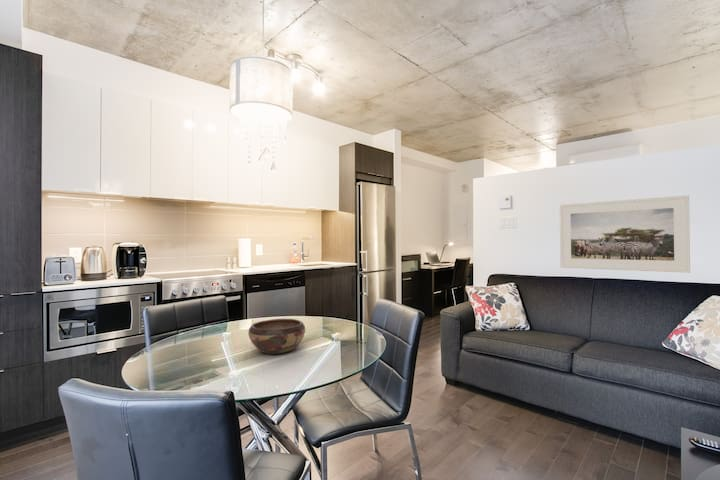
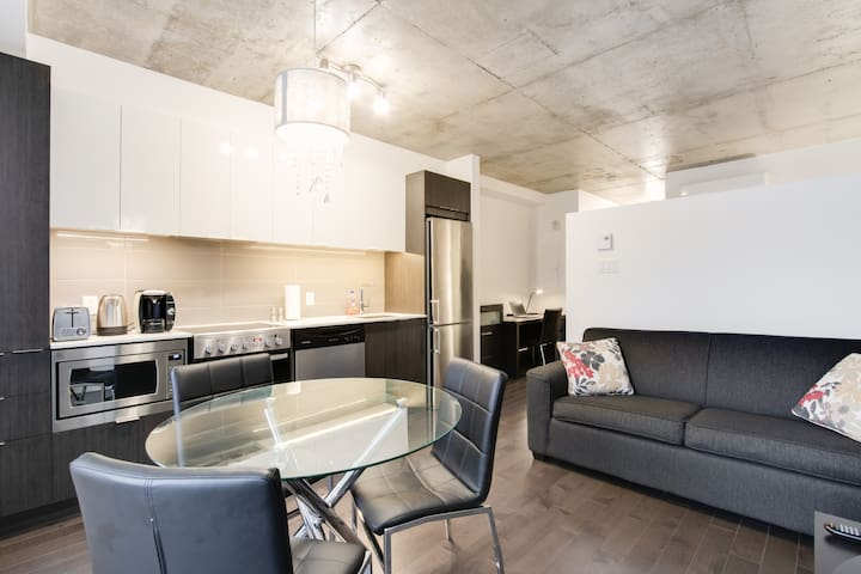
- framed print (618, 235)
- decorative bowl (277, 336)
